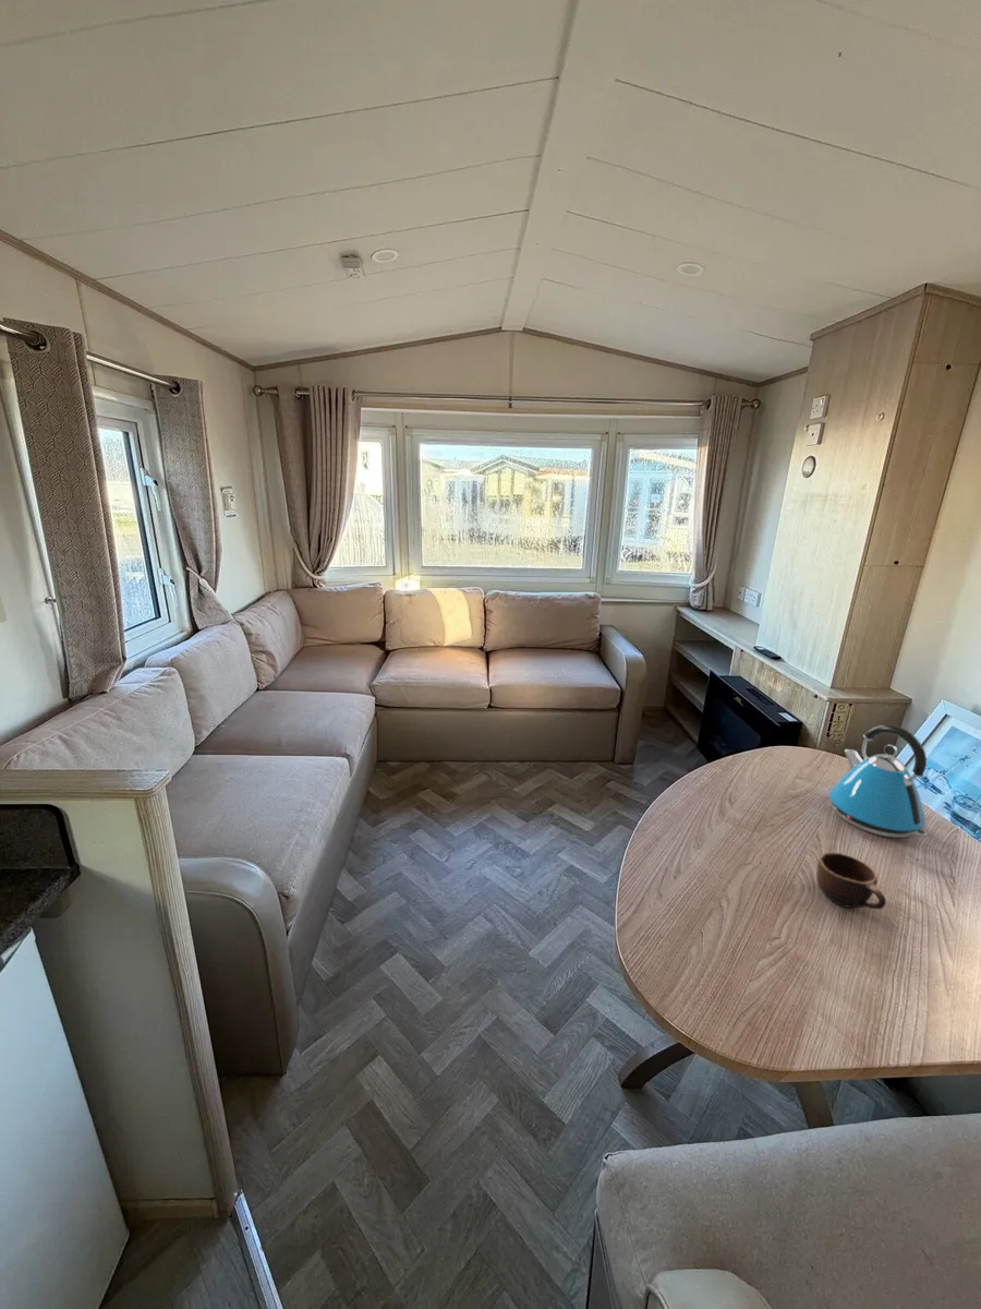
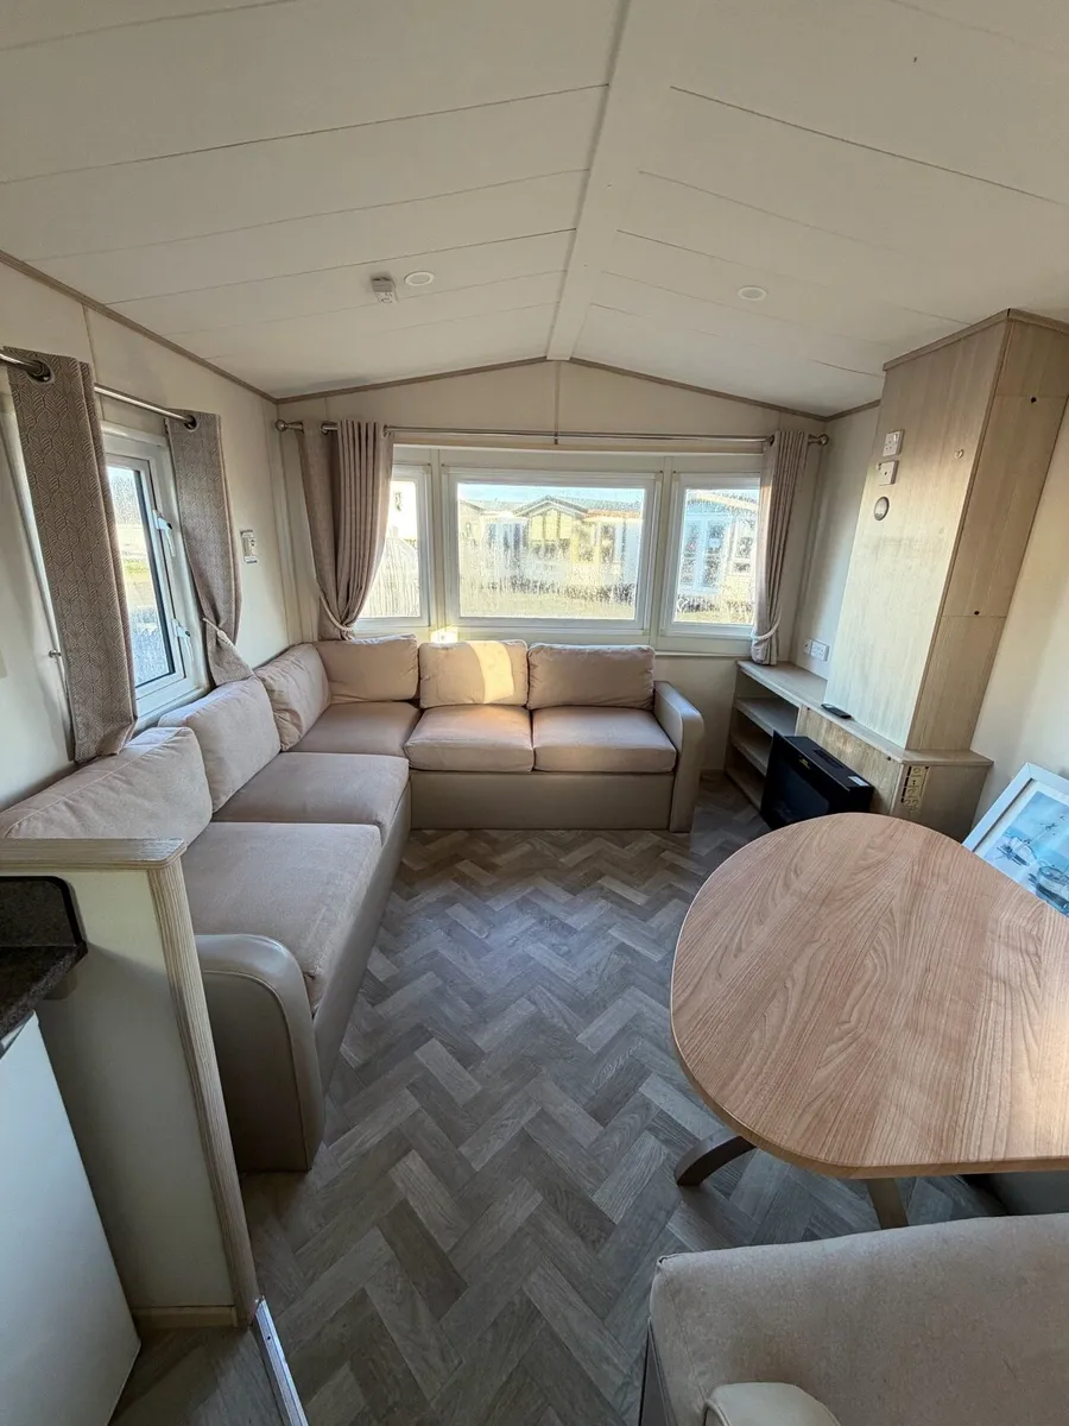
- kettle (887, 773)
- mug (850, 884)
